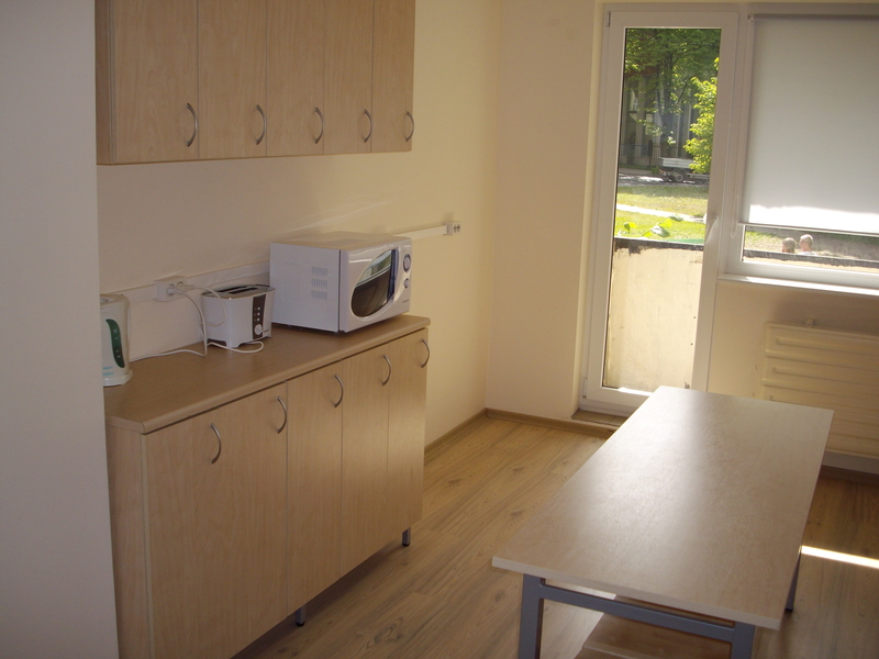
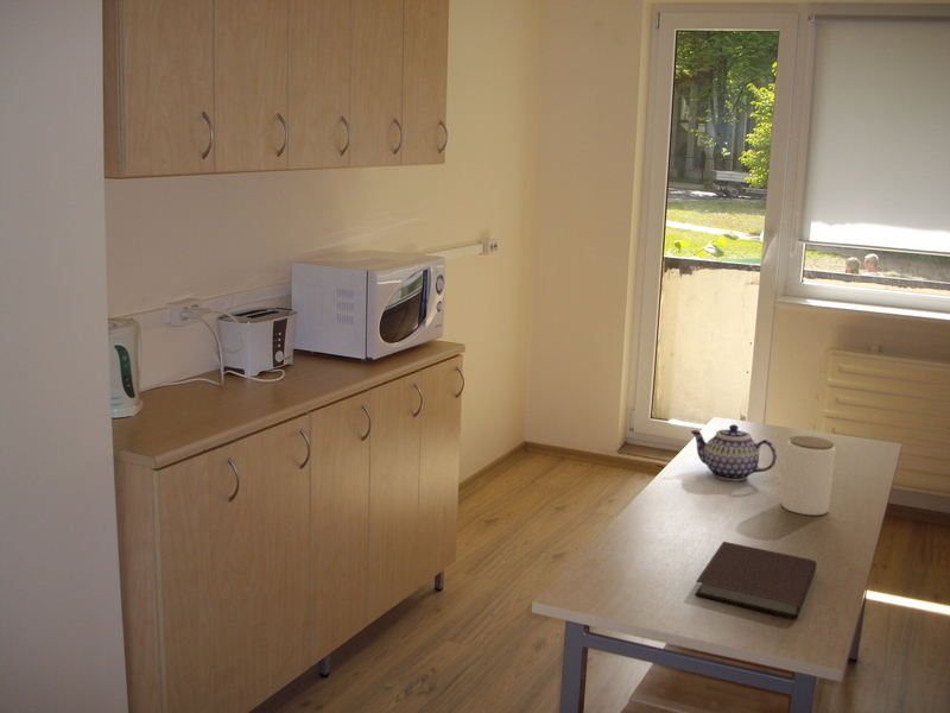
+ teapot (732, 449)
+ notebook (758, 576)
+ jar (808, 474)
